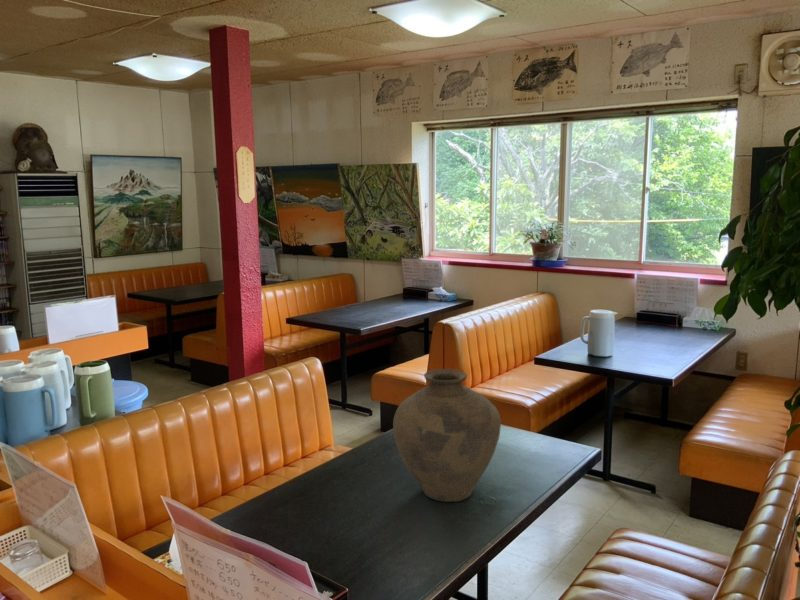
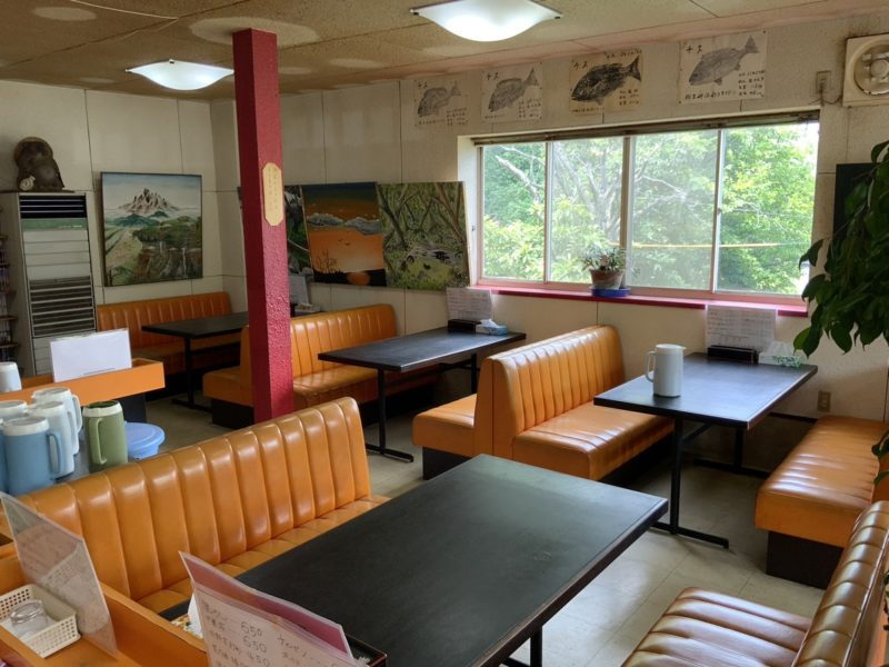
- vase (447, 433)
